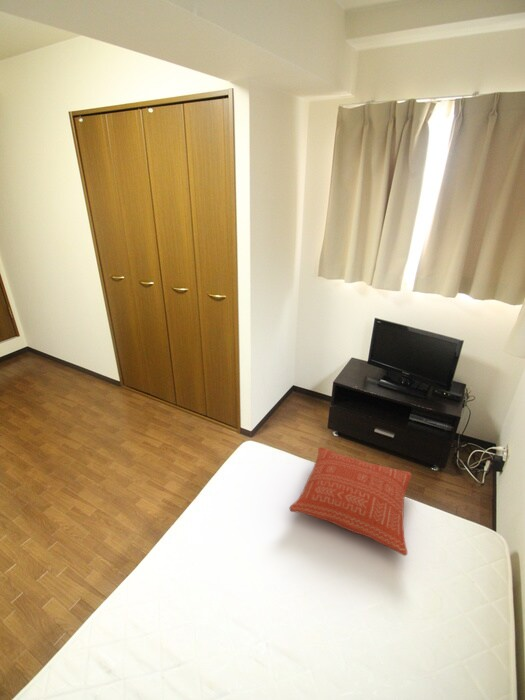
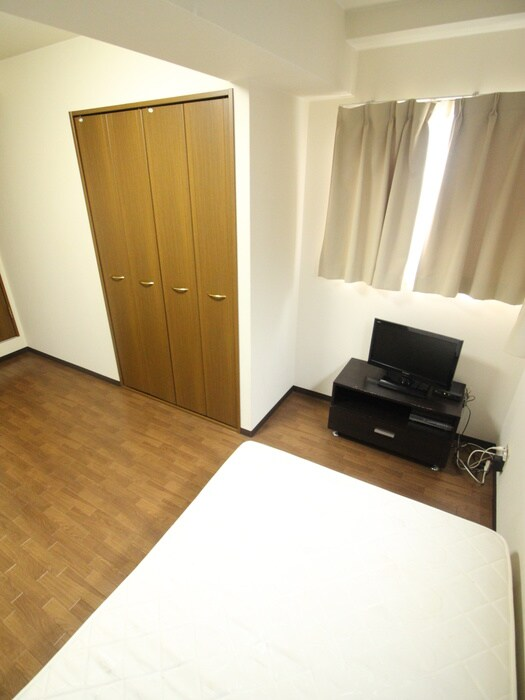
- pillow (354, 490)
